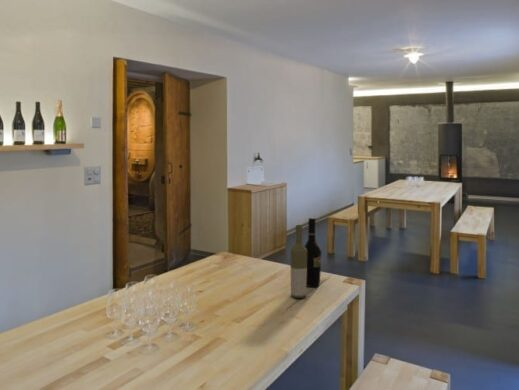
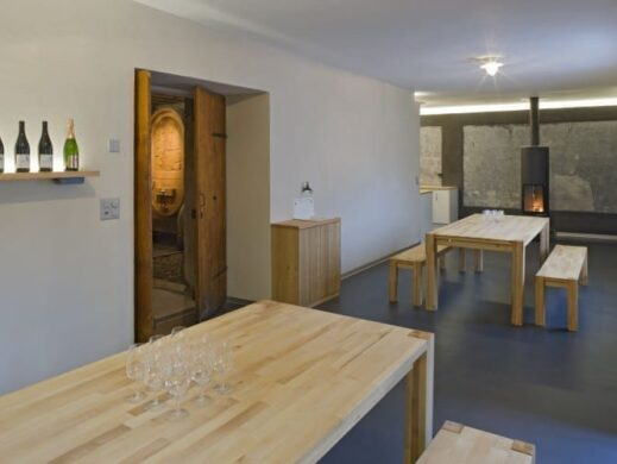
- bottle (298, 261)
- wine bottle (311, 251)
